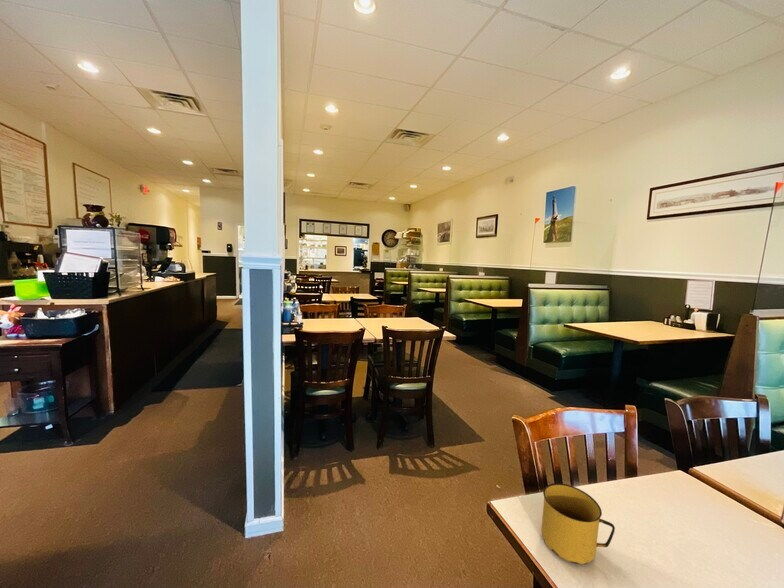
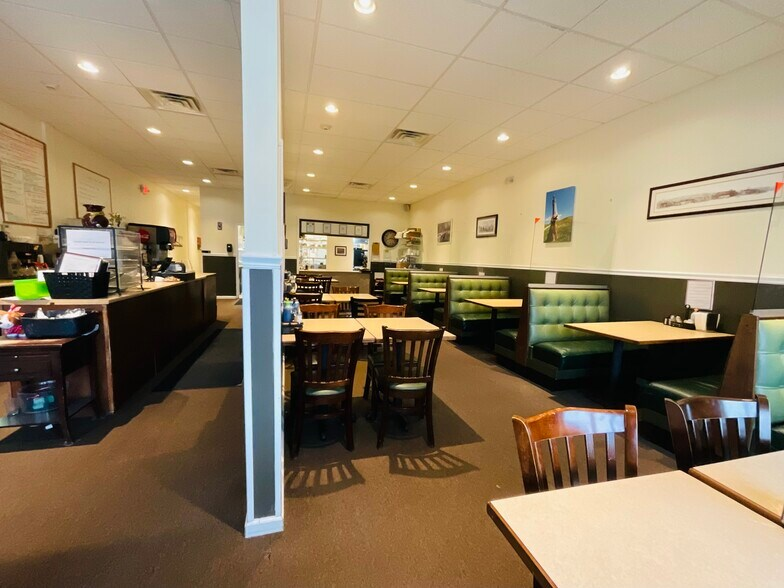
- mug (575, 524)
